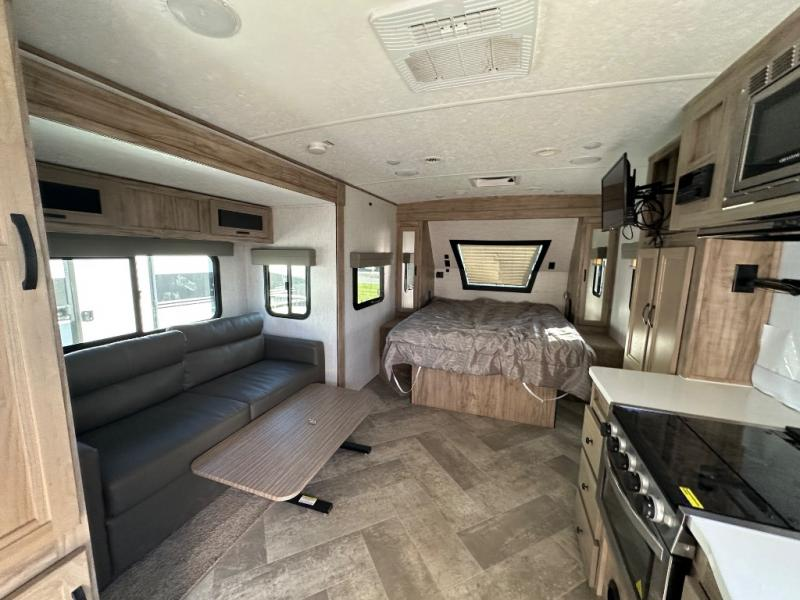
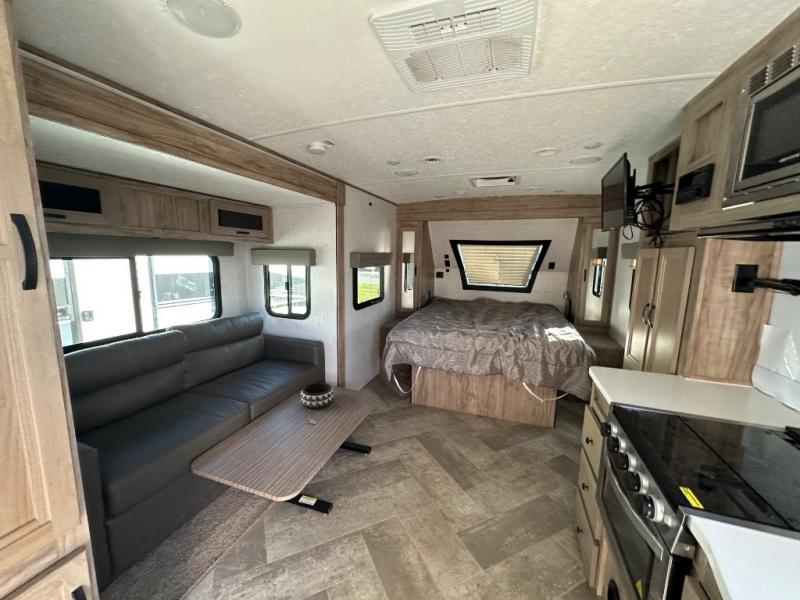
+ decorative bowl (317, 395)
